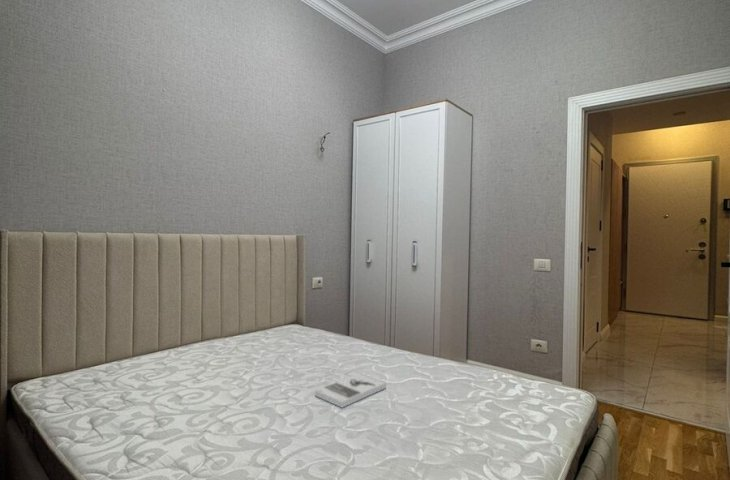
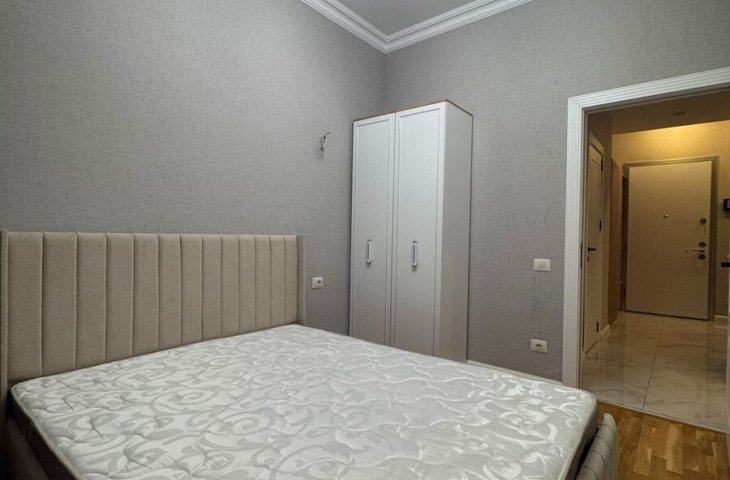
- book (351, 389)
